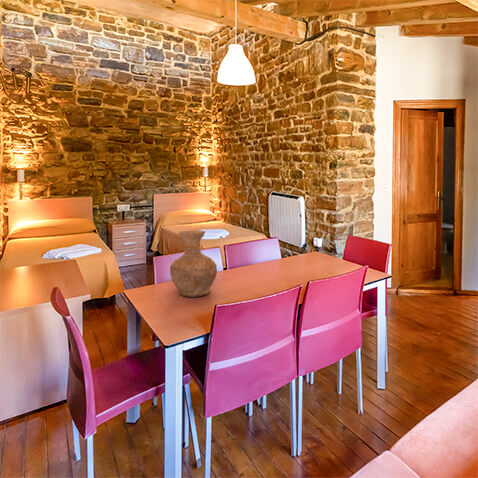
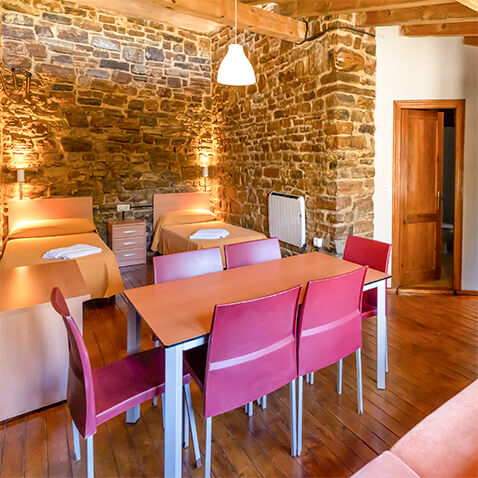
- vase (193, 262)
